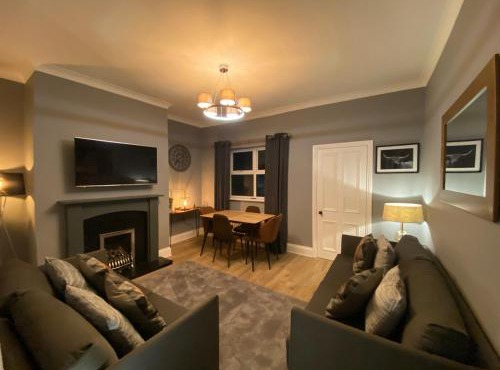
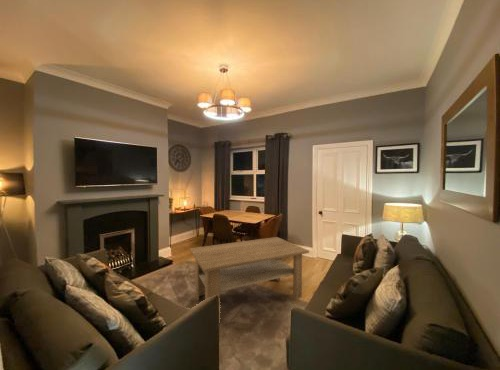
+ coffee table (248, 273)
